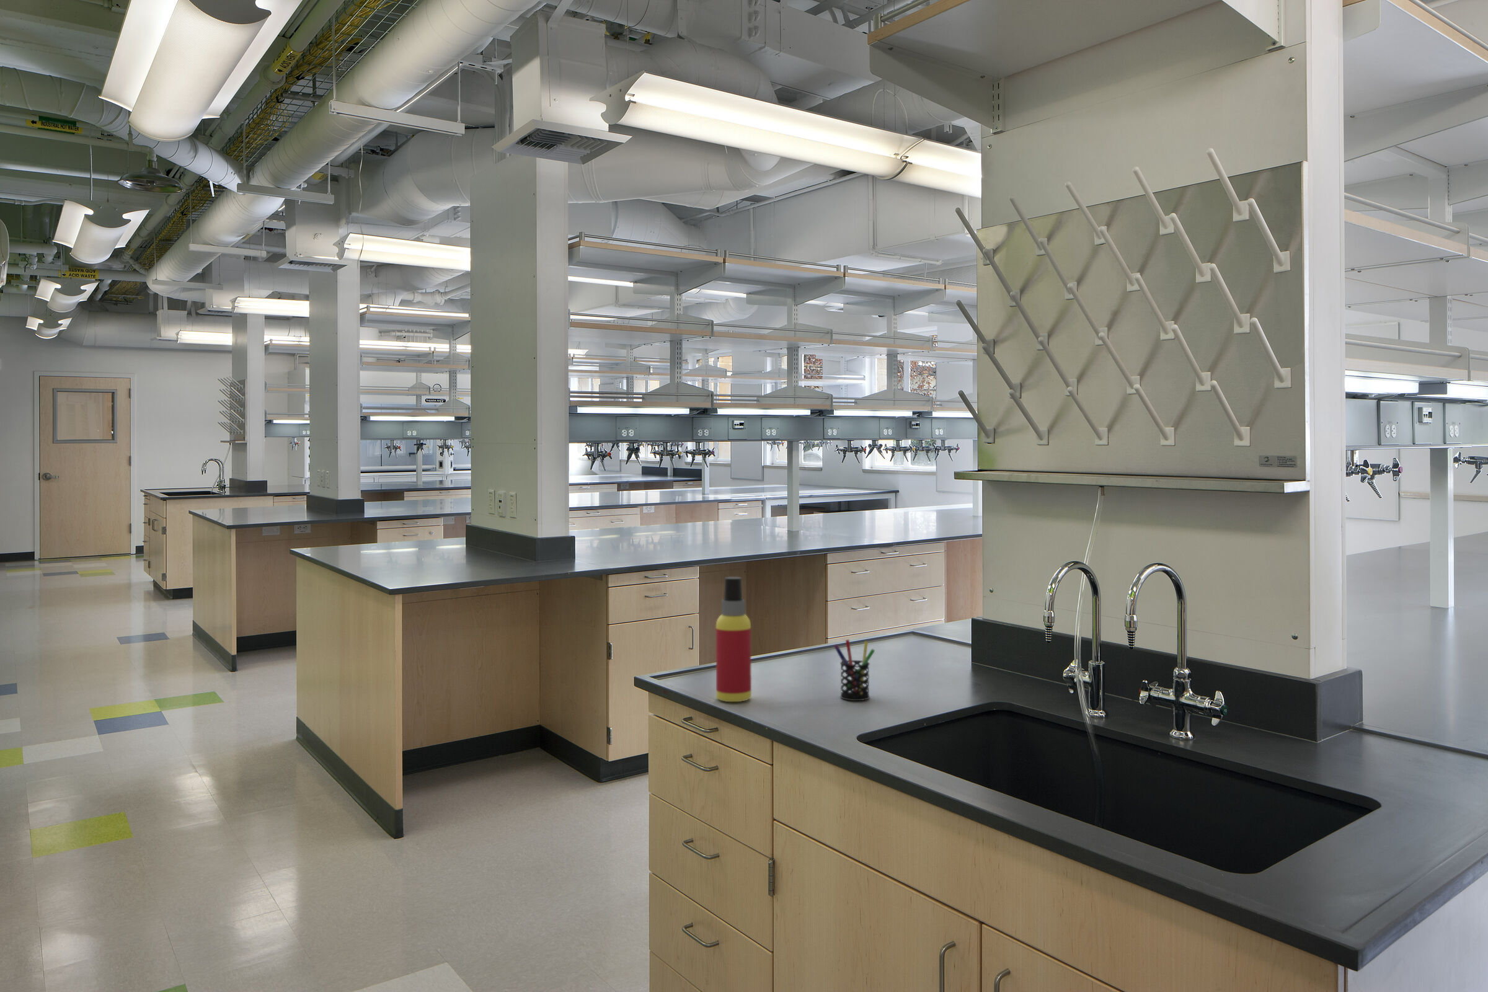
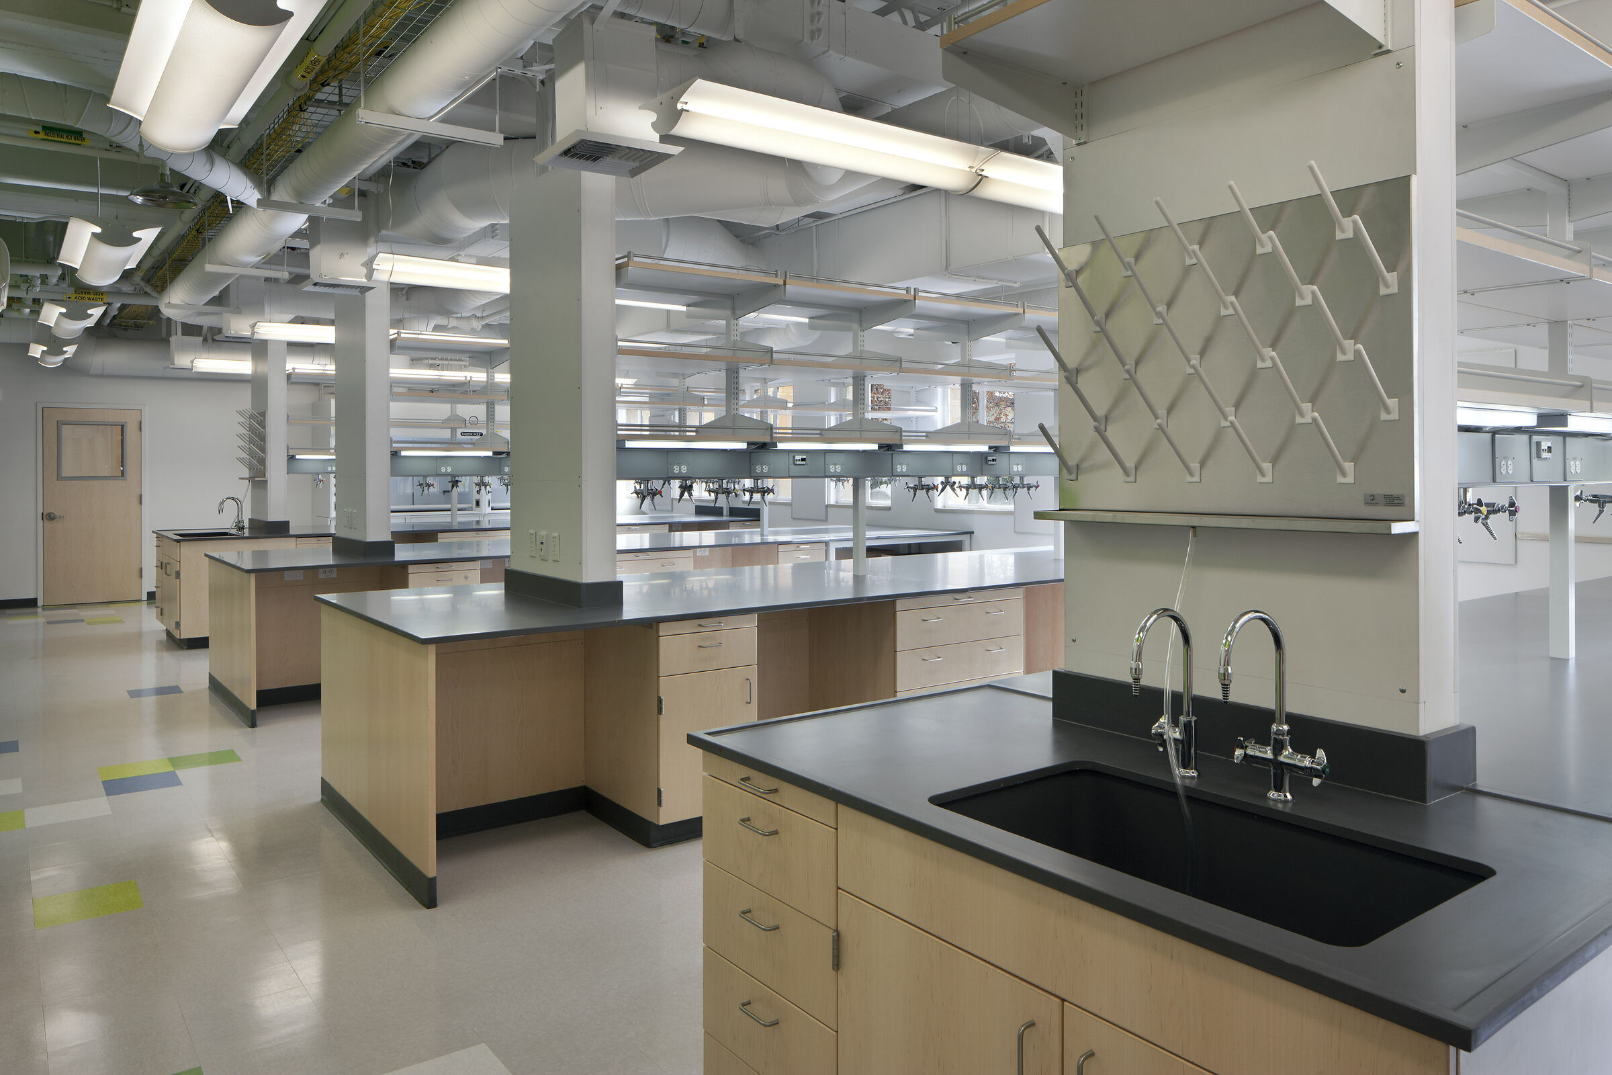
- spray bottle (733, 638)
- pen holder (857, 669)
